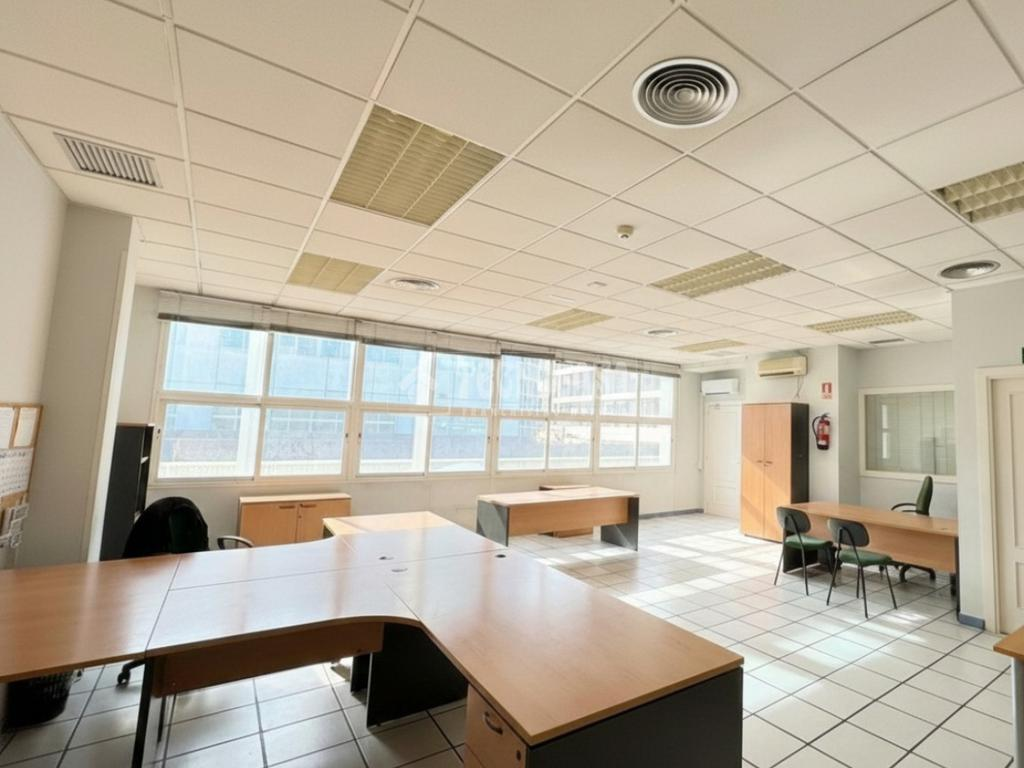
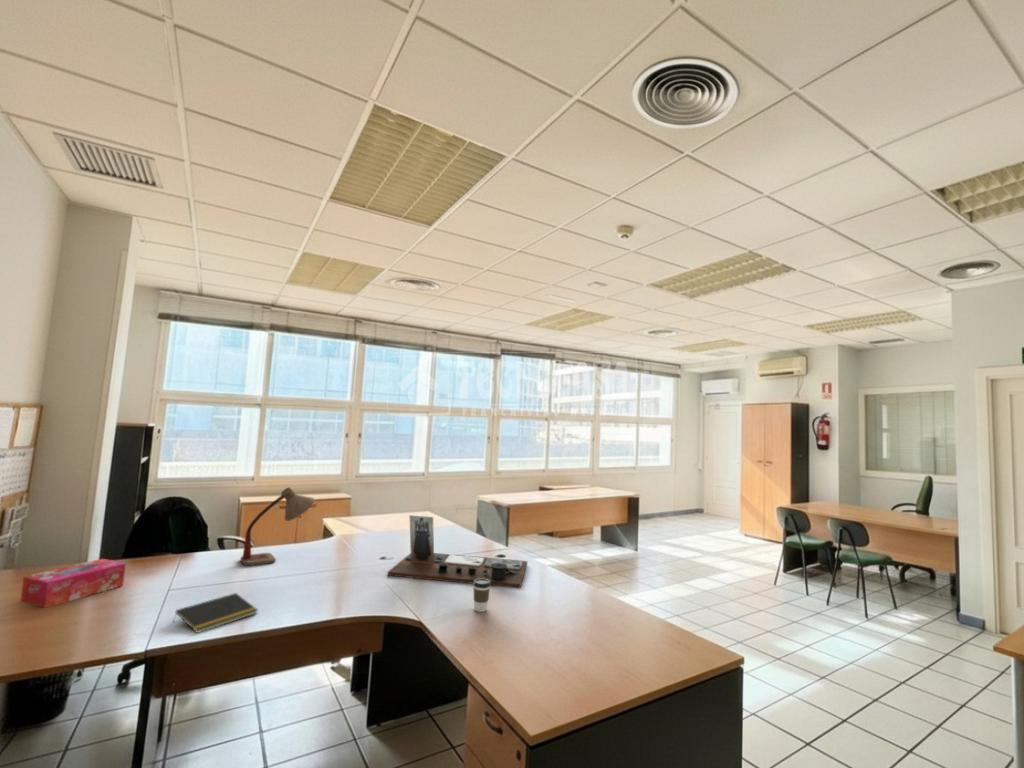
+ desk organizer (463, 555)
+ coffee cup (481, 595)
+ notepad (218, 611)
+ tissue box (75, 581)
+ desk lamp (285, 519)
